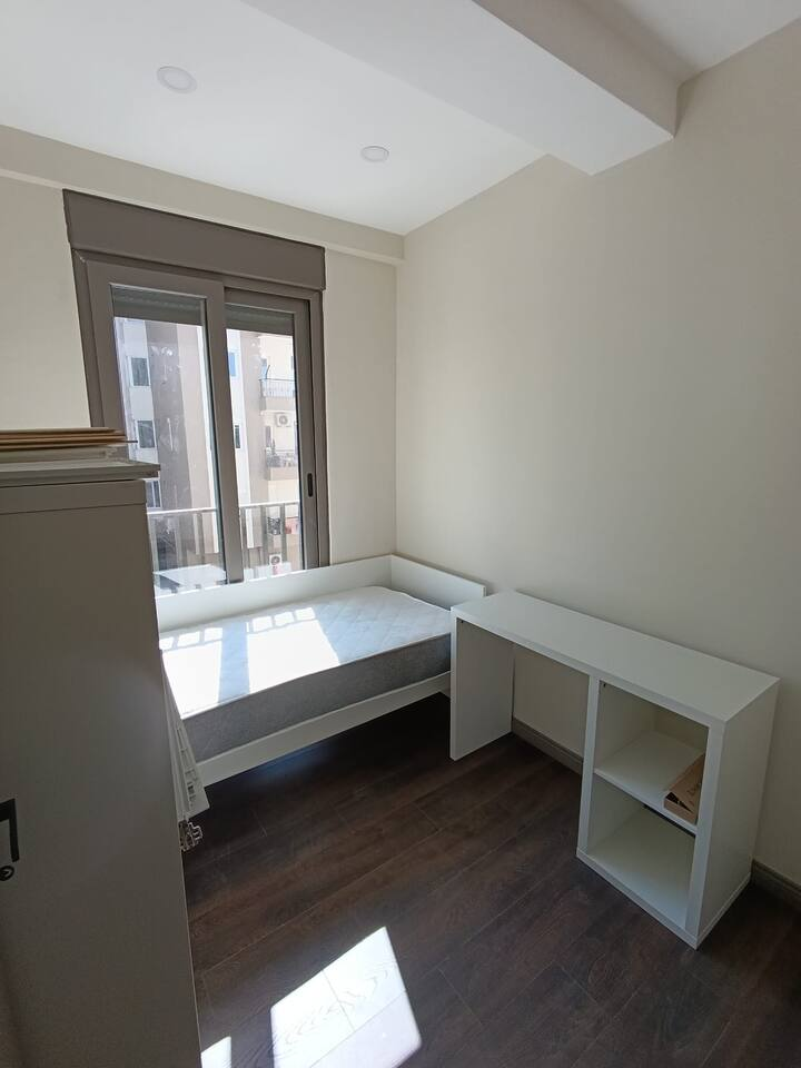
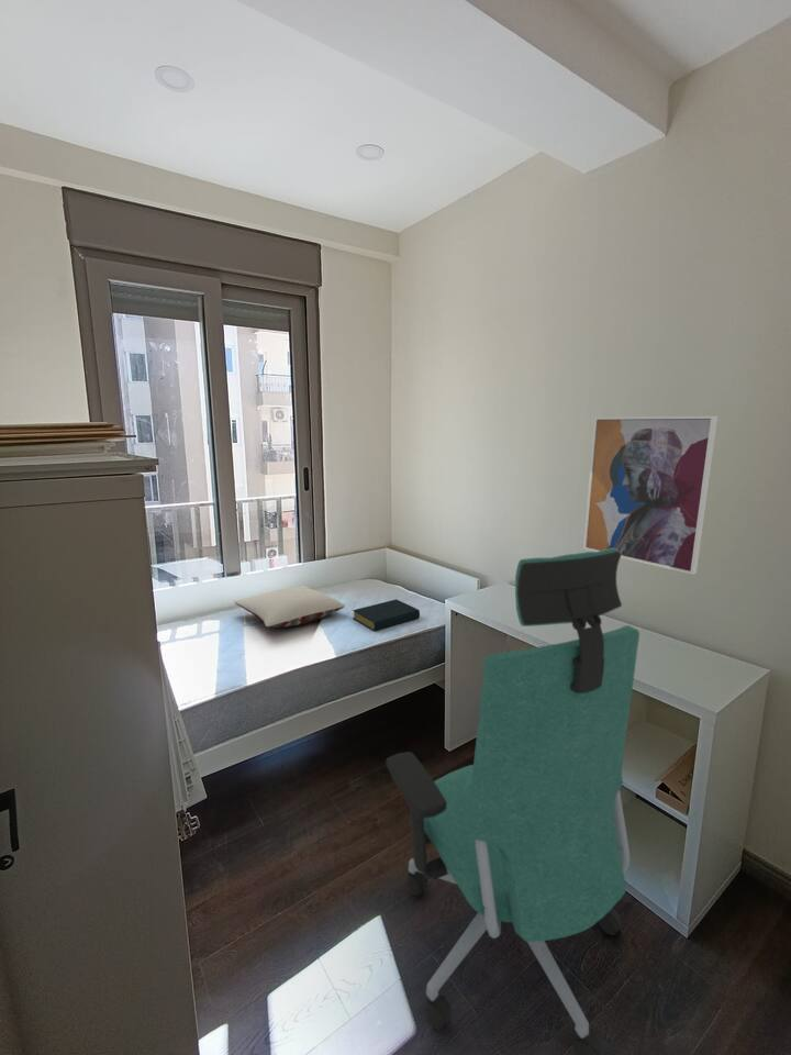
+ chair (524, 760)
+ wall art (642, 490)
+ hardback book (386, 613)
+ pillow (289, 603)
